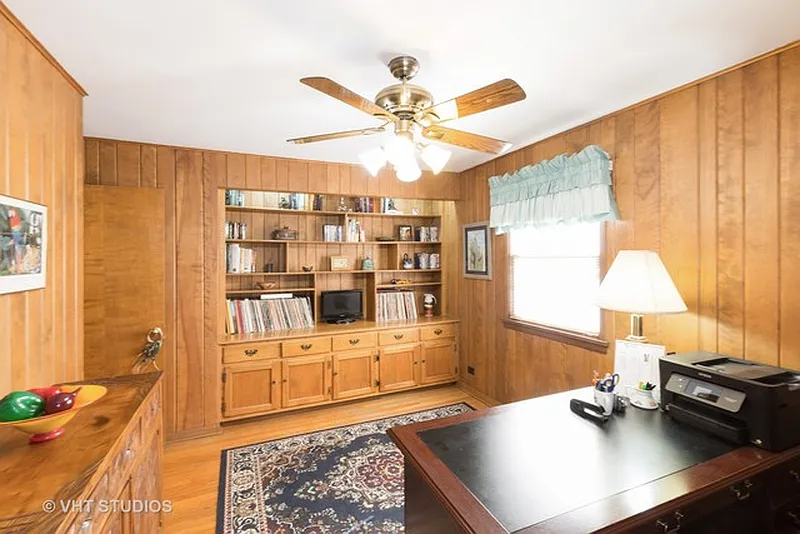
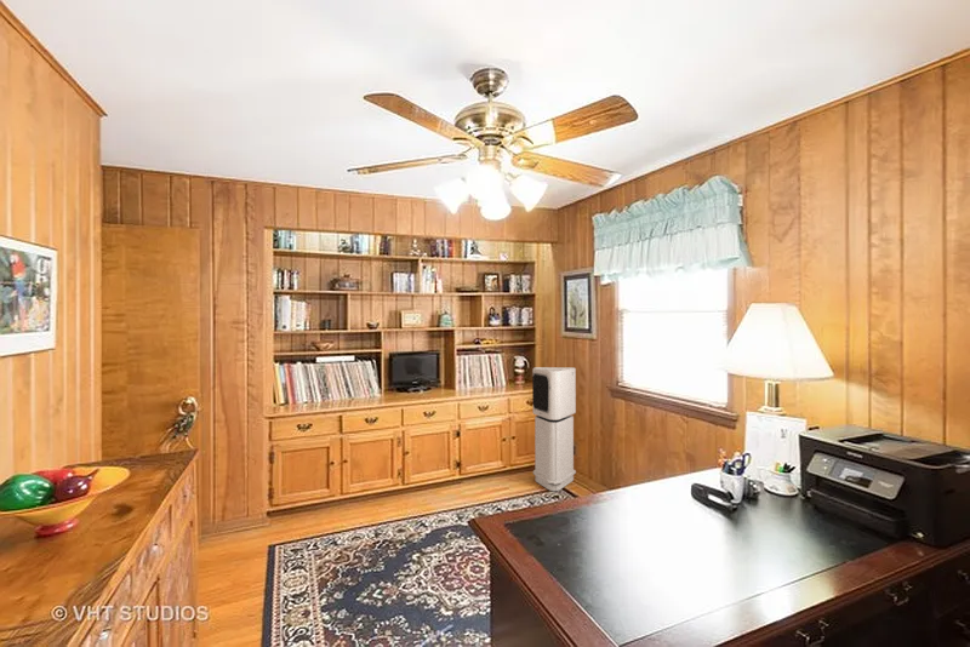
+ air purifier (558, 425)
